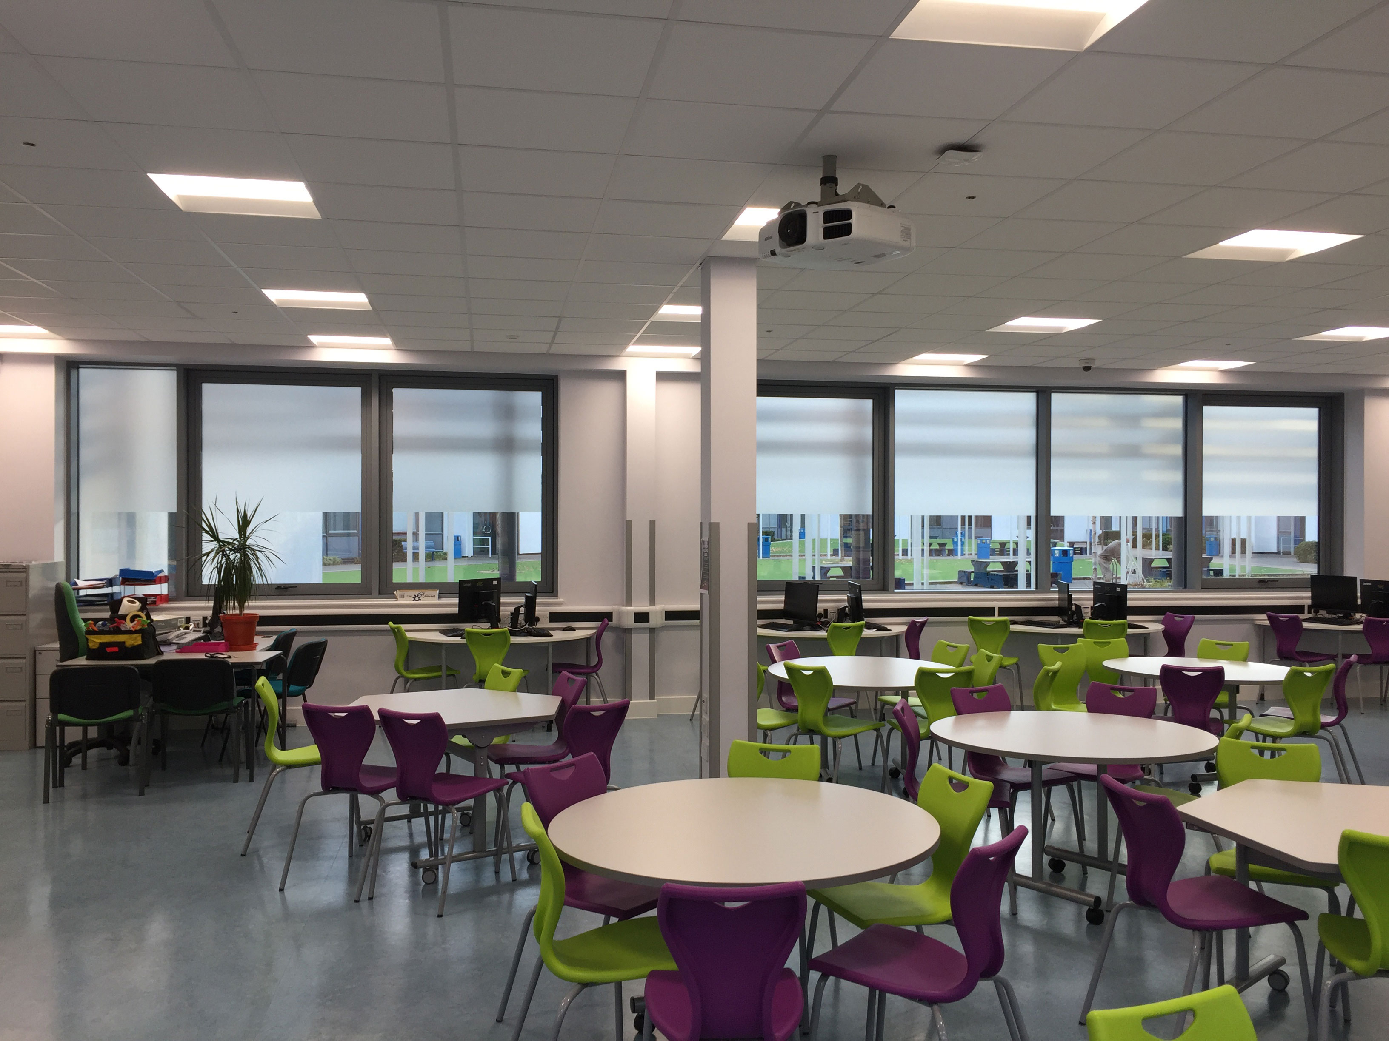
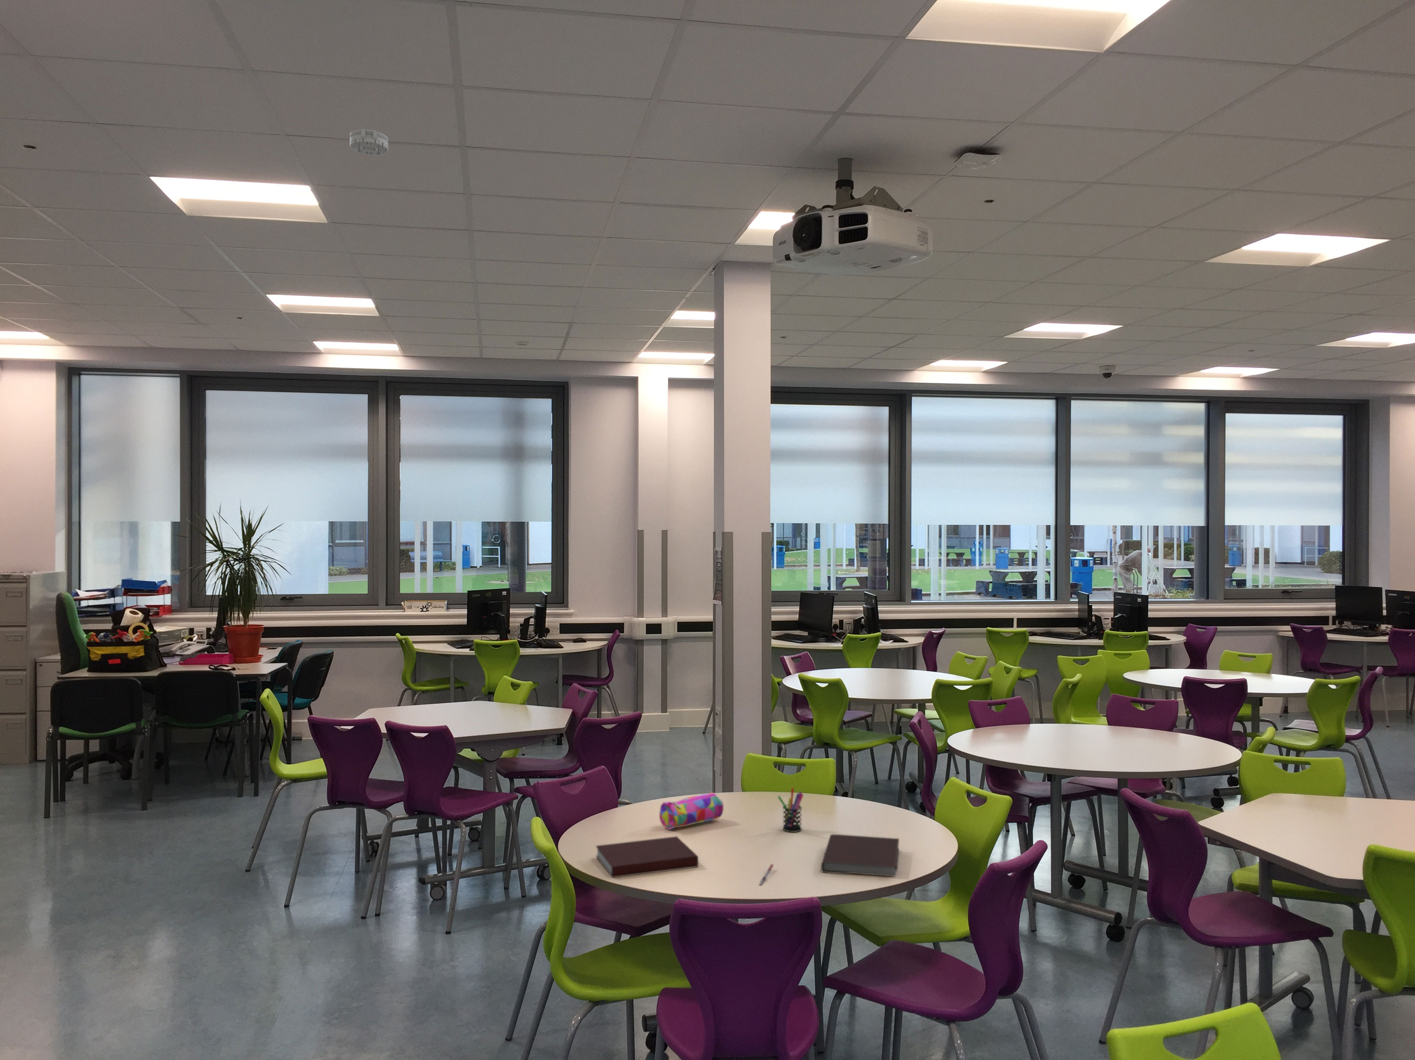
+ notebook (646, 856)
+ notebook (861, 855)
+ pen (767, 874)
+ pen holder (790, 809)
+ pencil case (691, 811)
+ smoke detector (369, 141)
